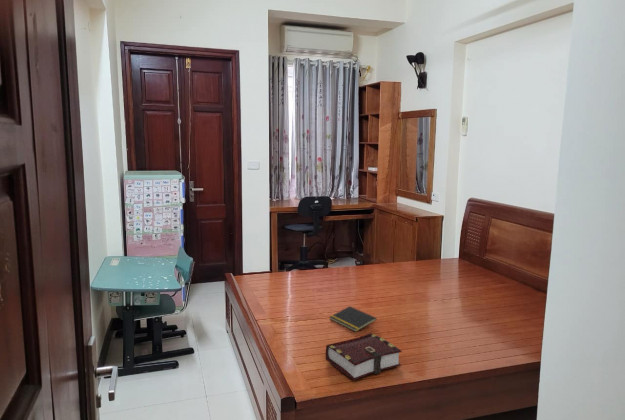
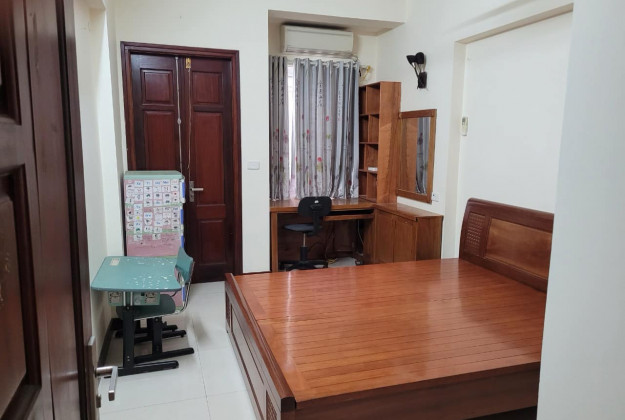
- book (362, 354)
- notepad (352, 318)
